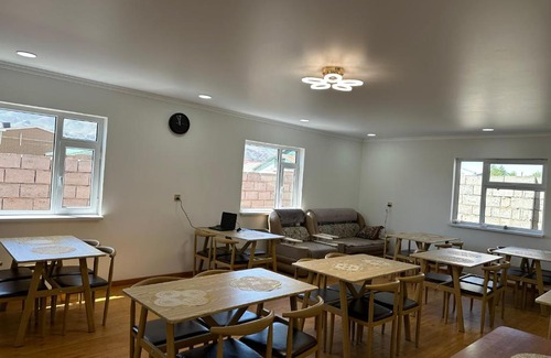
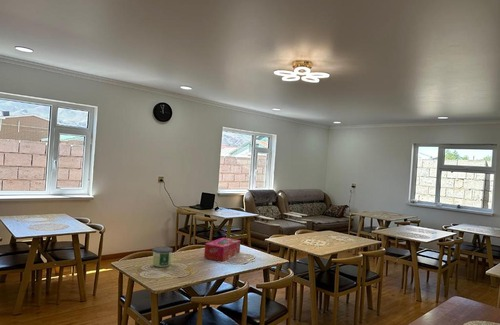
+ candle (162, 256)
+ tissue box (223, 248)
